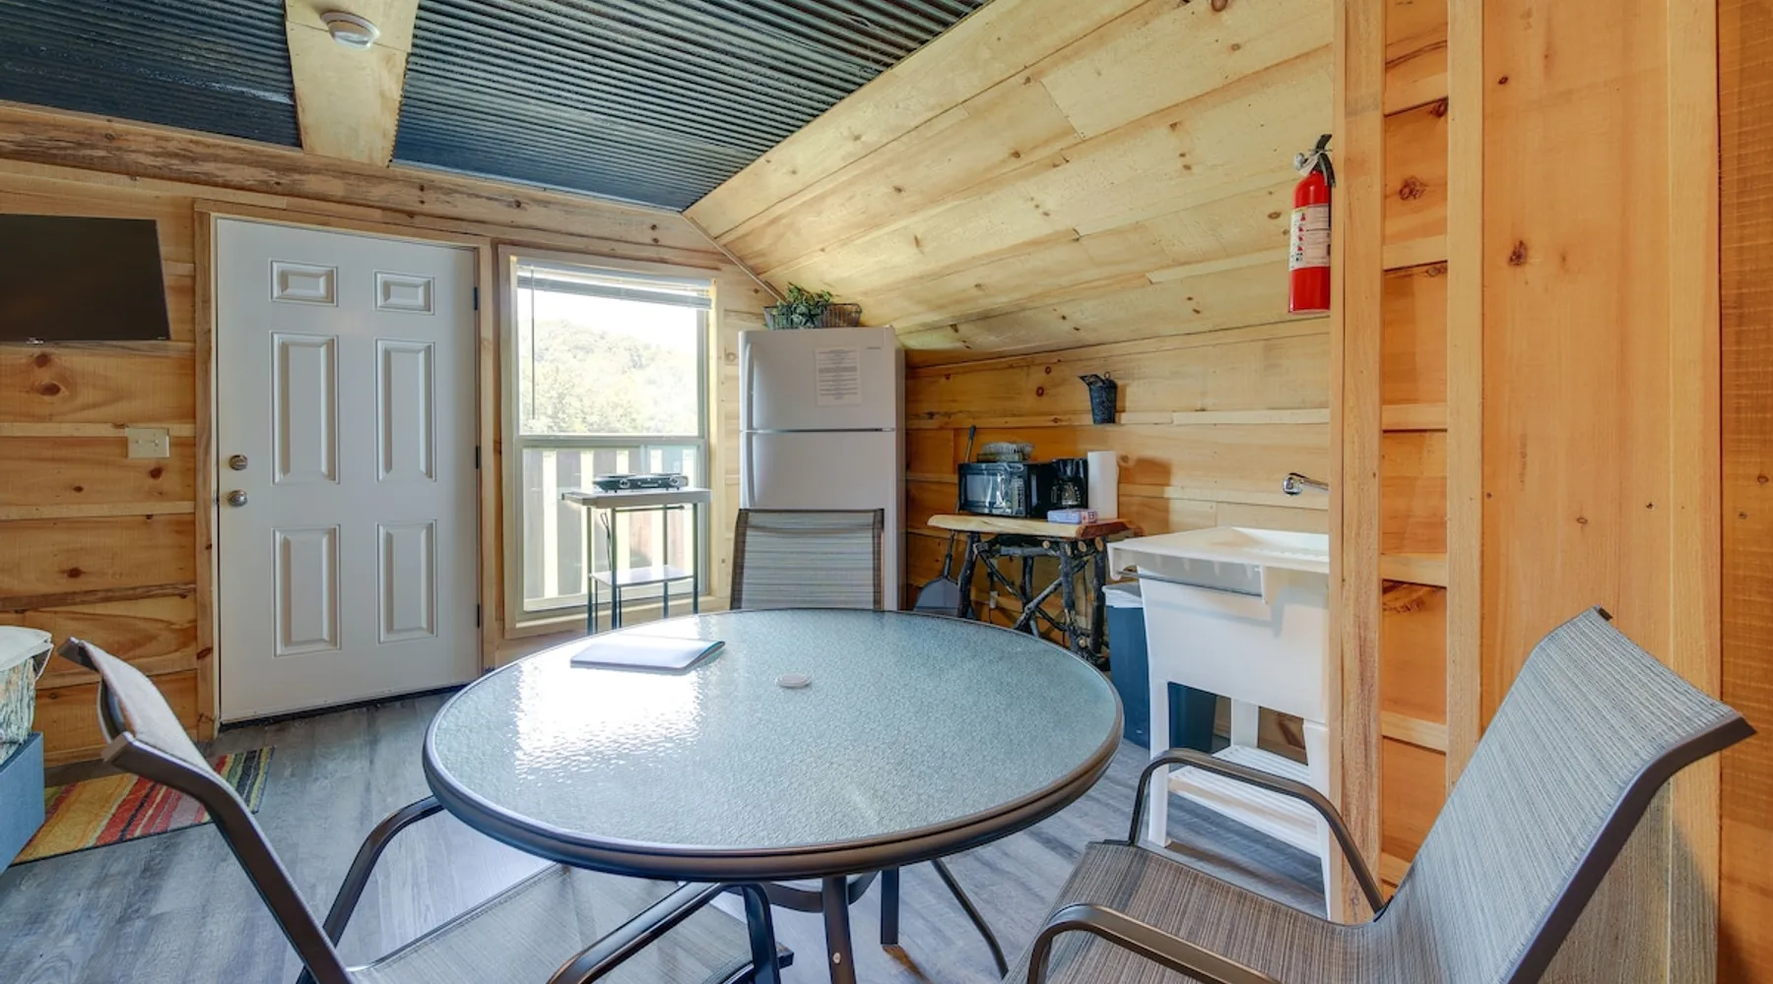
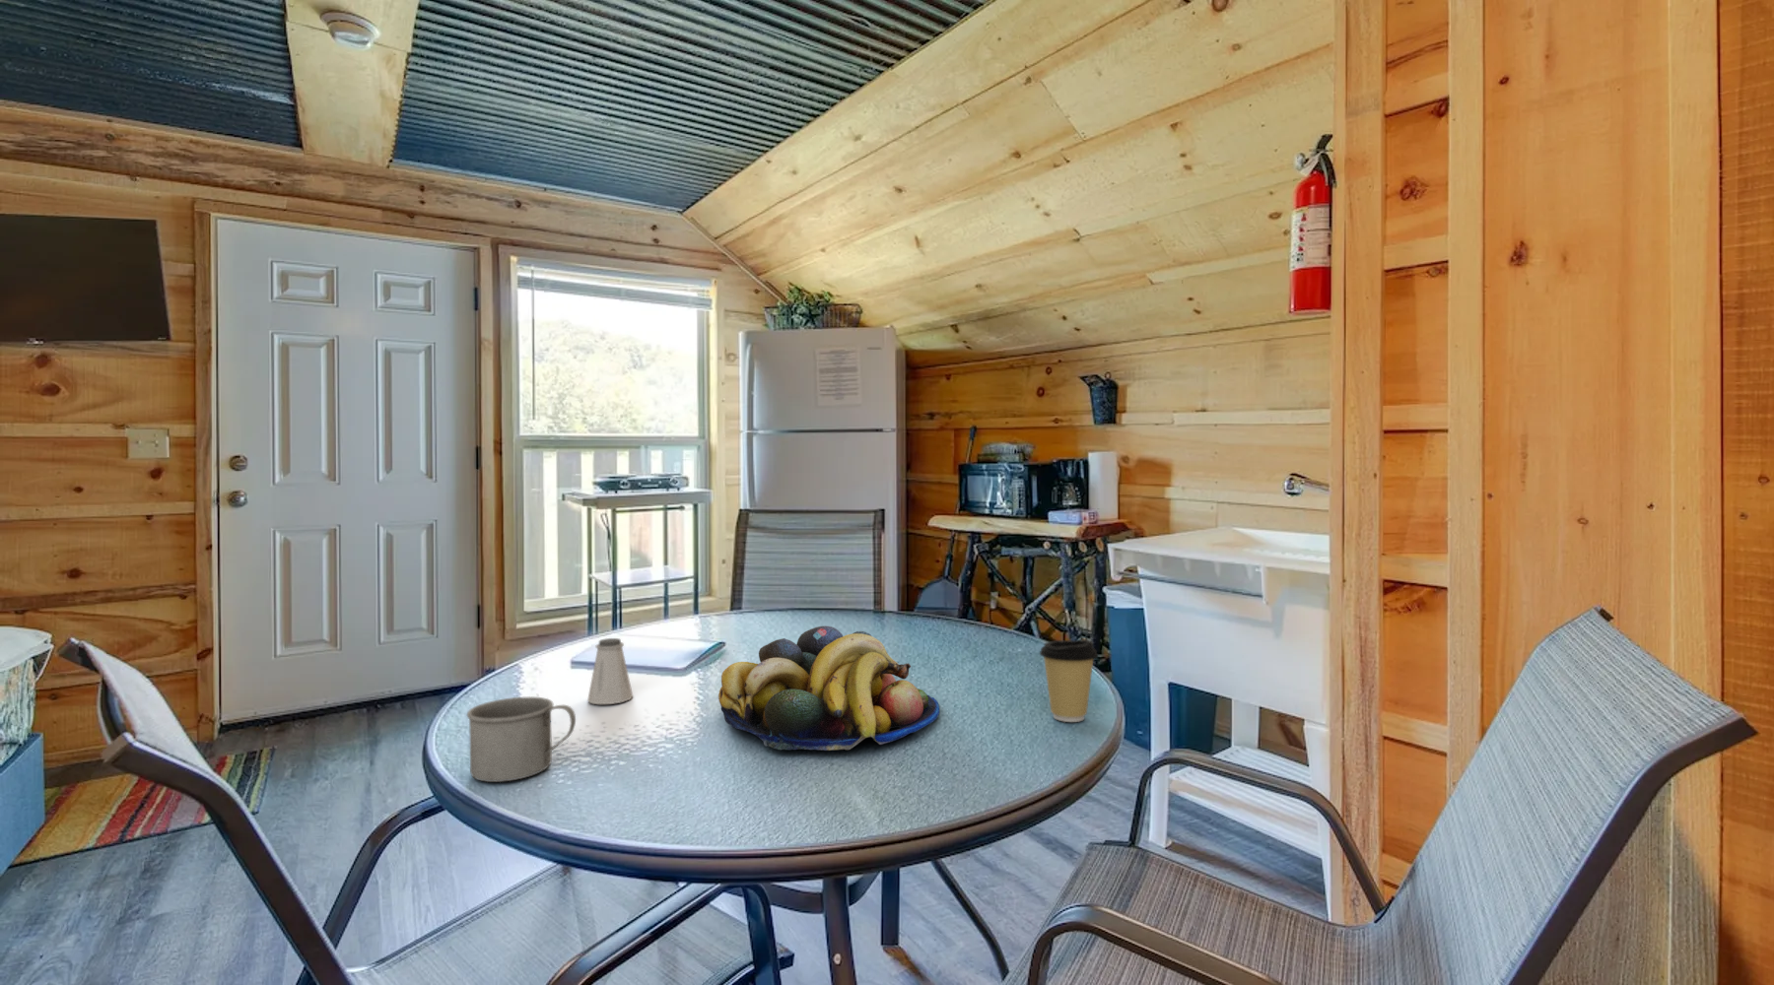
+ fruit bowl (834, 673)
+ saltshaker (610, 668)
+ mug (518, 736)
+ coffee cup (1068, 678)
